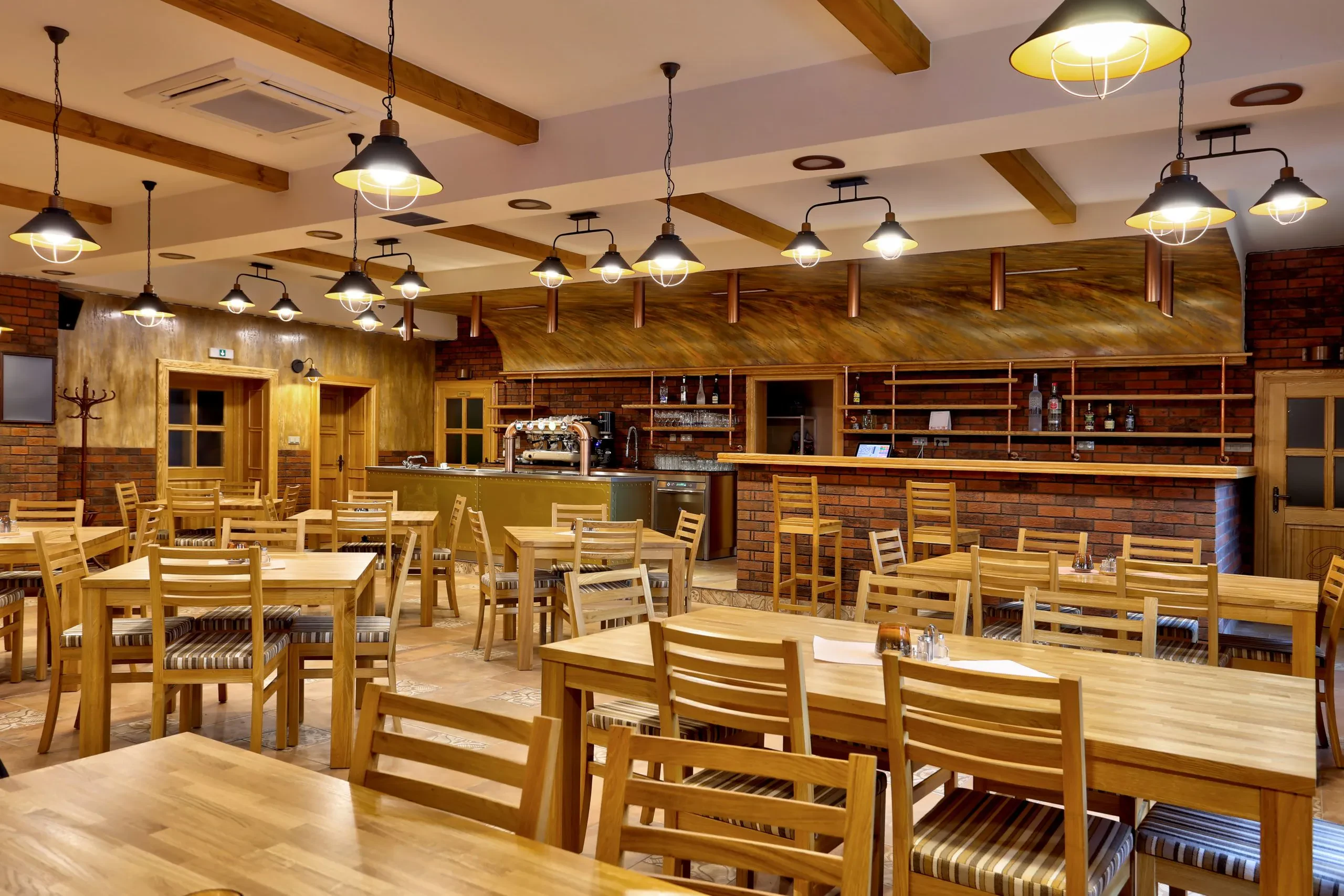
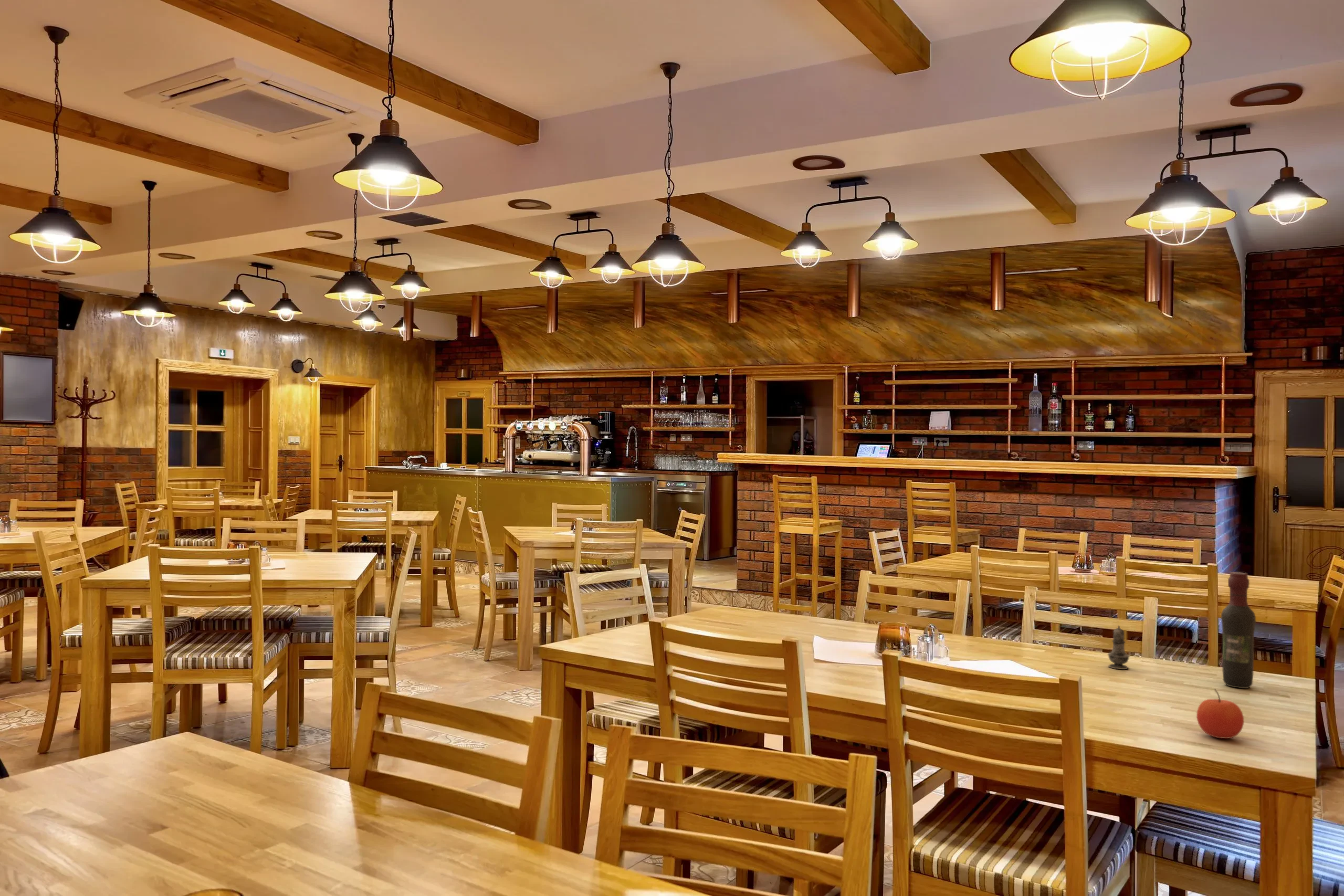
+ salt shaker (1118, 646)
+ wine bottle (1238, 629)
+ apple (1220, 713)
